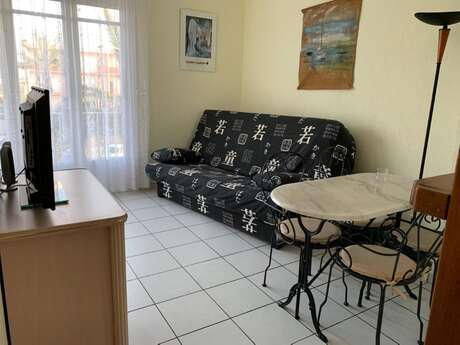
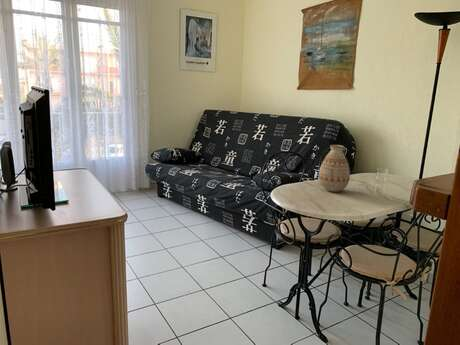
+ vase (334, 168)
